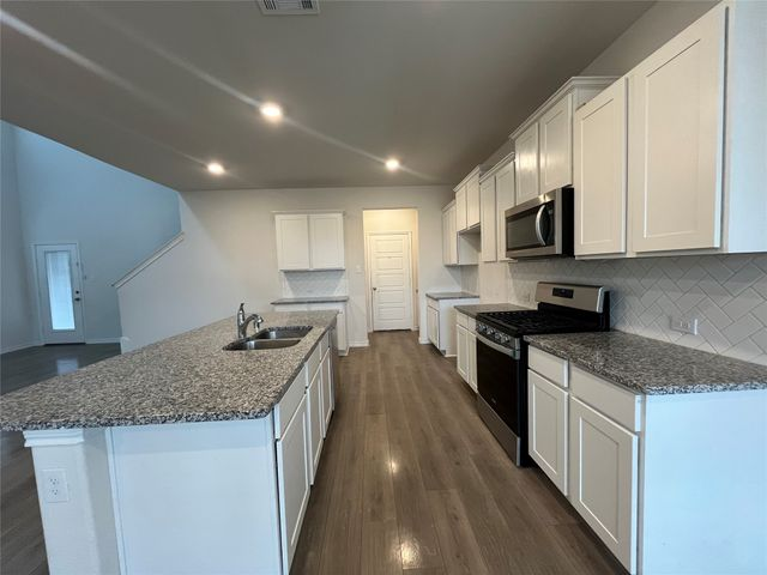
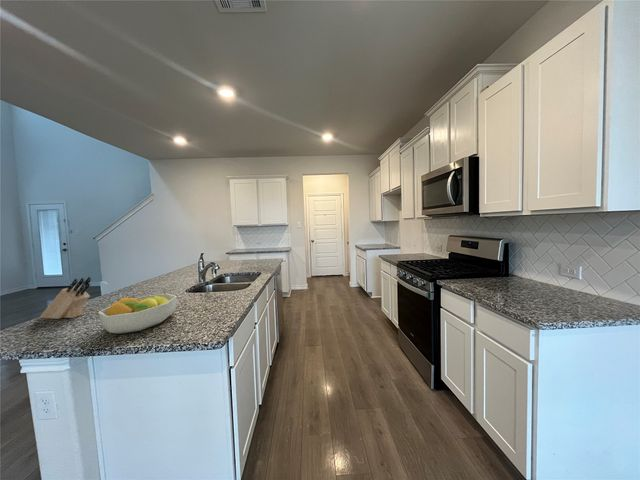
+ fruit bowl (141, 308)
+ knife block (67, 296)
